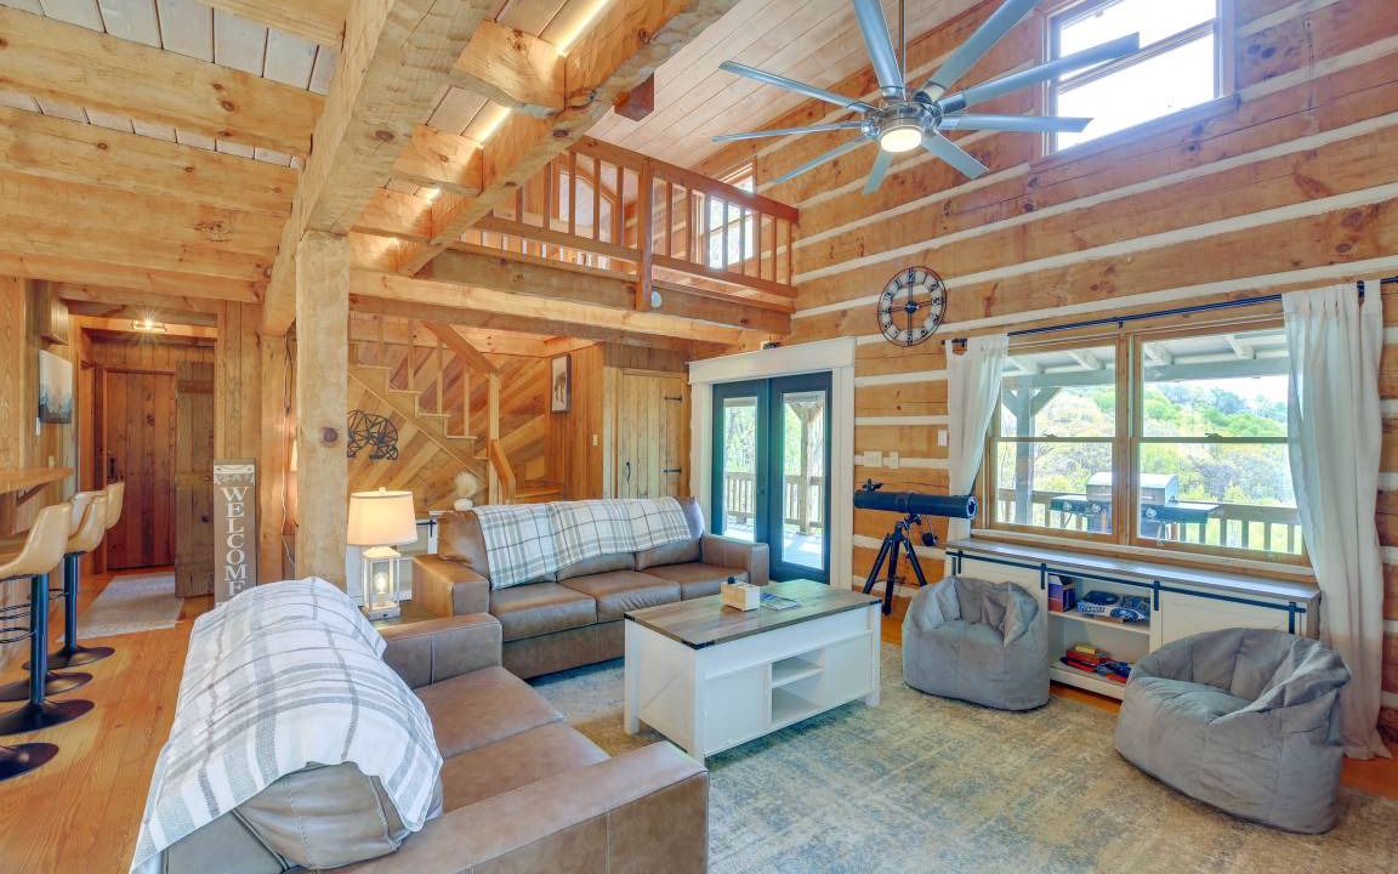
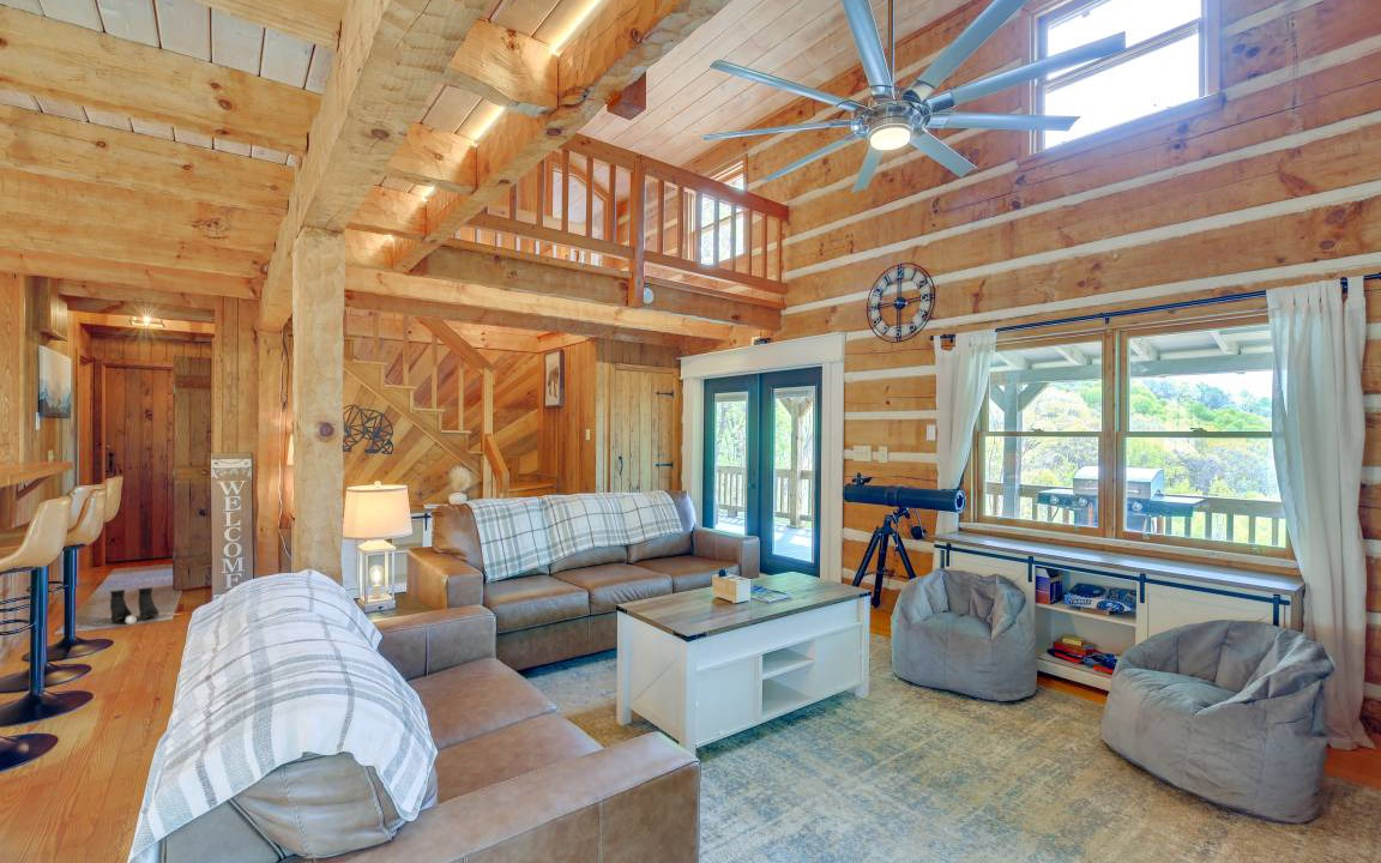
+ boots (139, 602)
